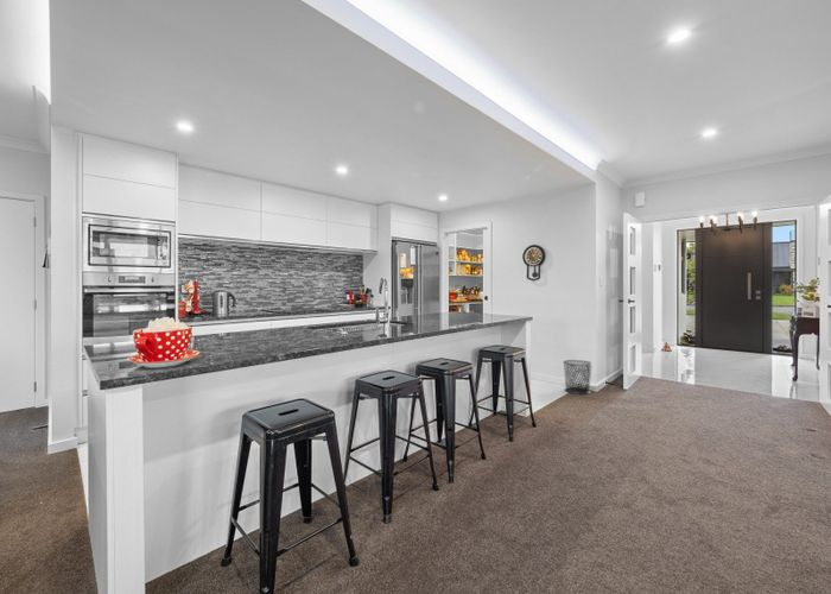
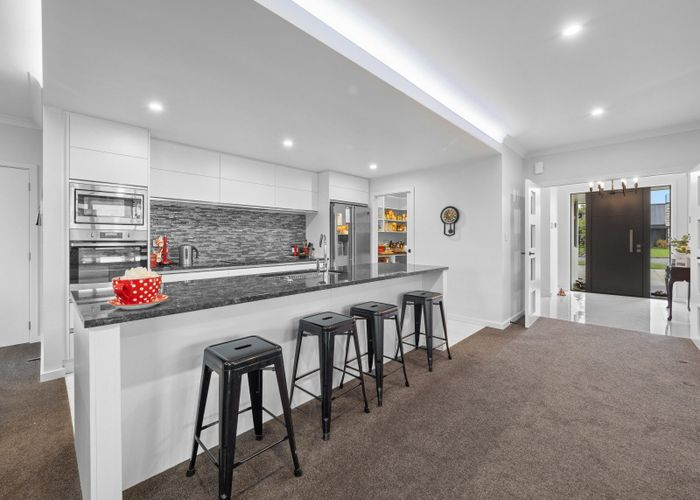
- waste bin (577, 377)
